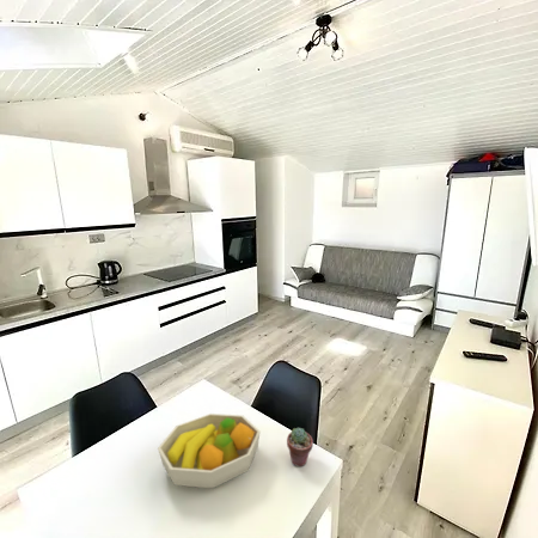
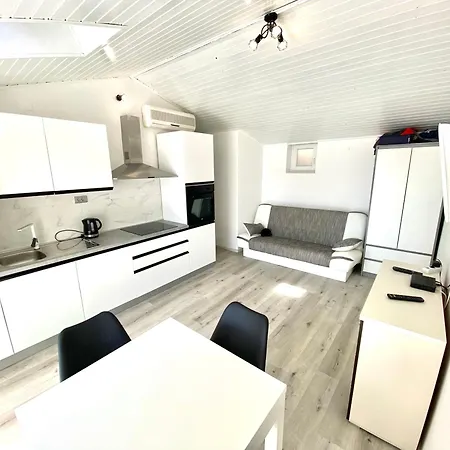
- potted succulent (299, 445)
- fruit bowl (210, 445)
